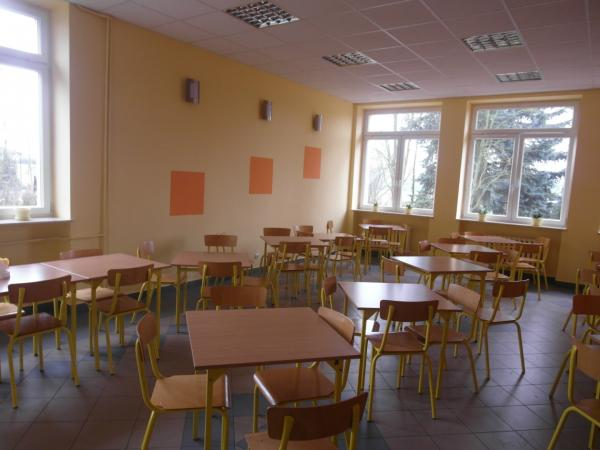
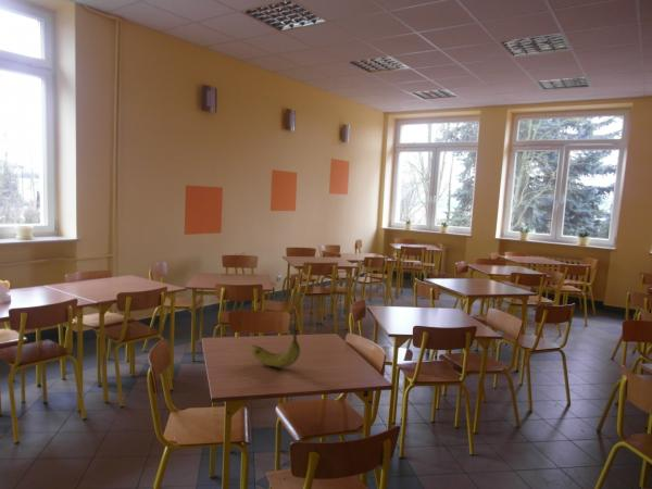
+ banana (275, 353)
